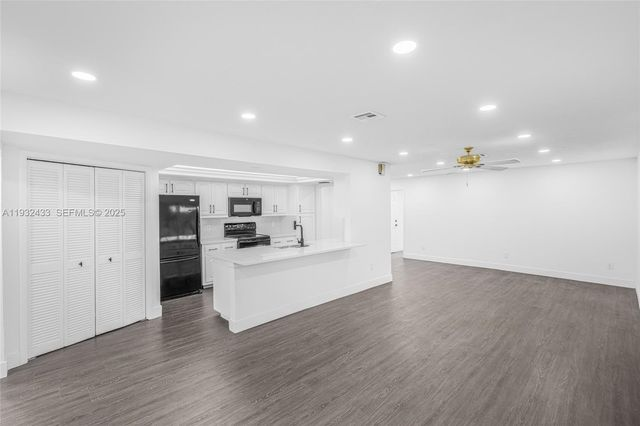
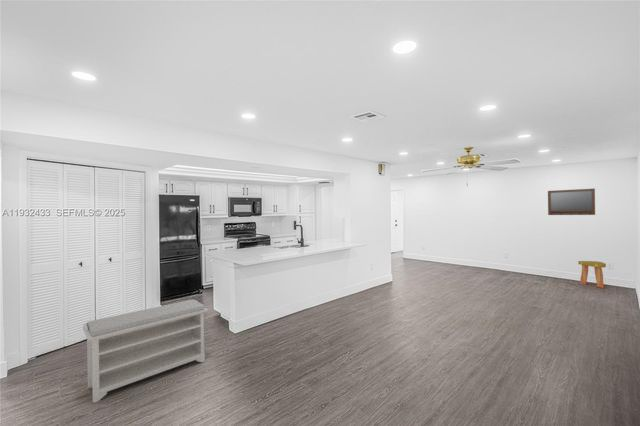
+ bench (150, 342)
+ stool (595, 273)
+ home mirror (570, 202)
